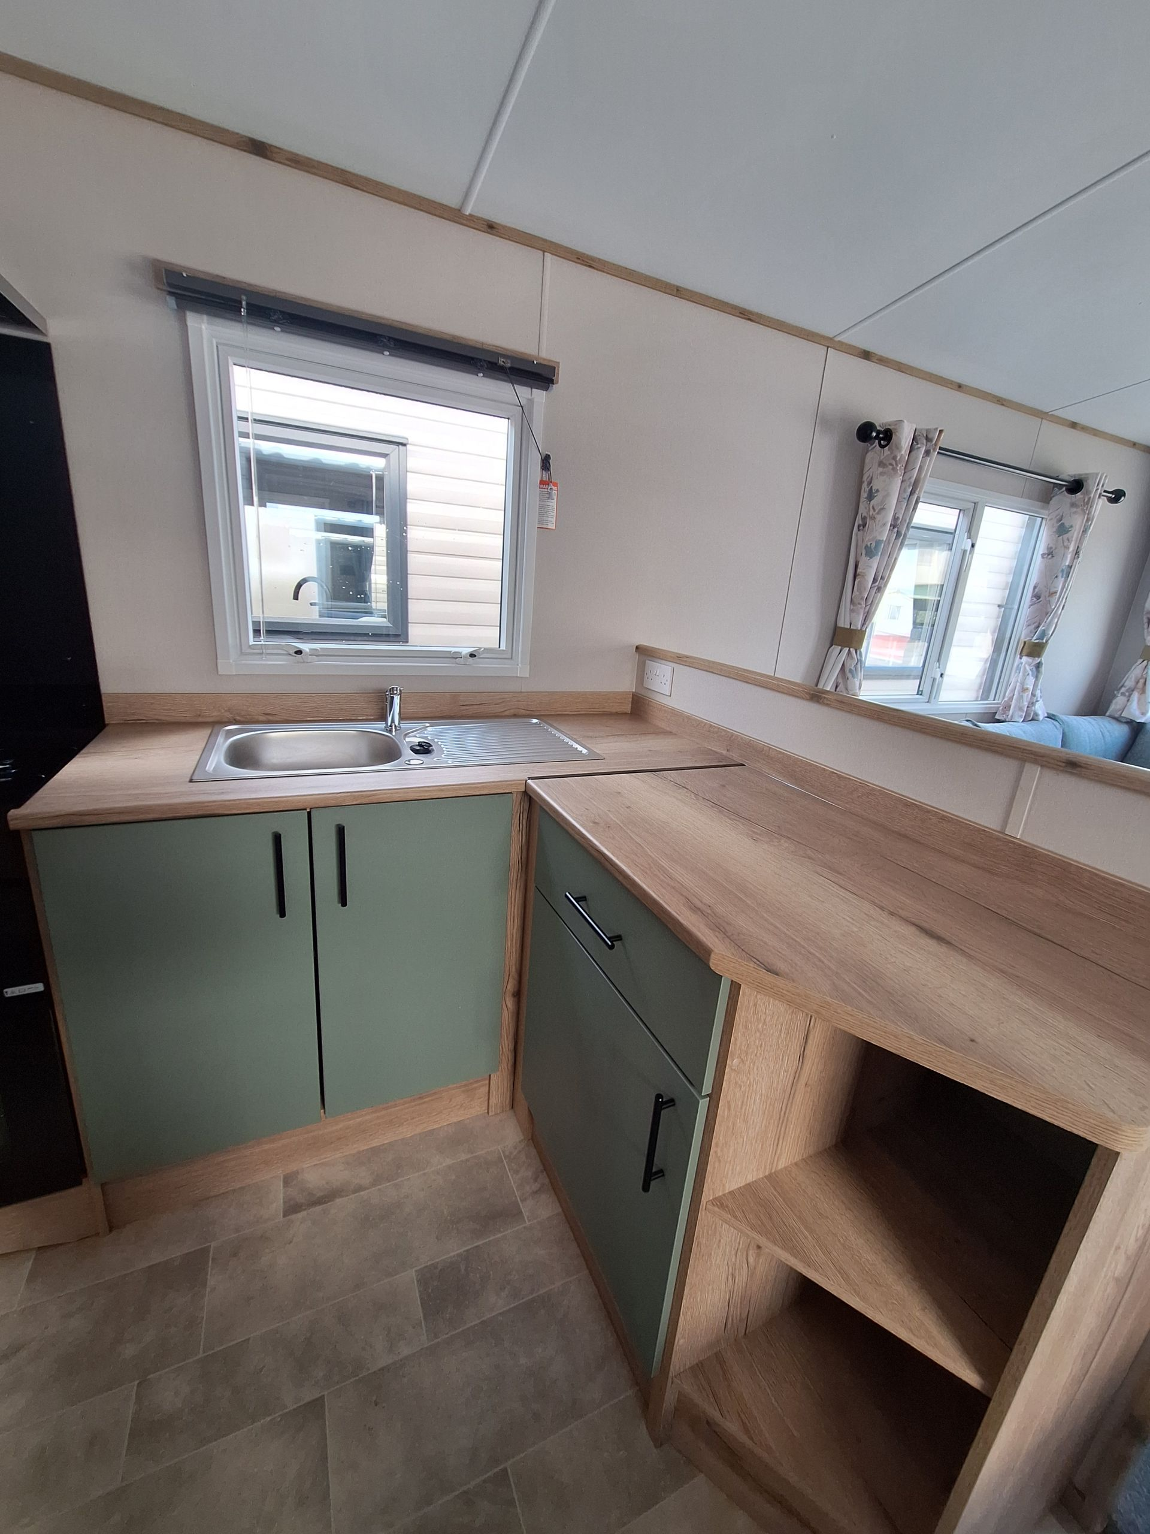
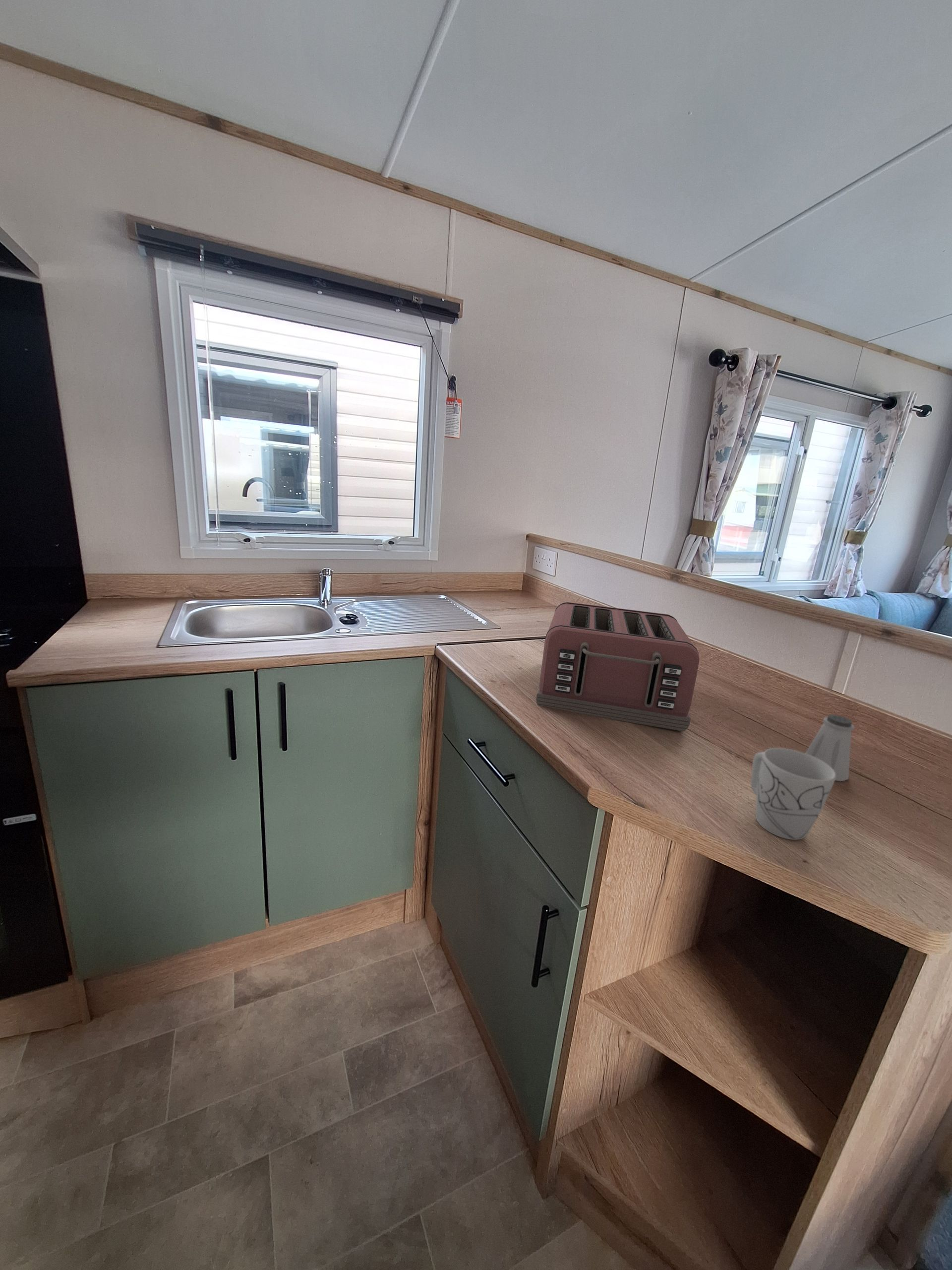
+ mug (781, 788)
+ saltshaker (832, 744)
+ toaster (613, 659)
